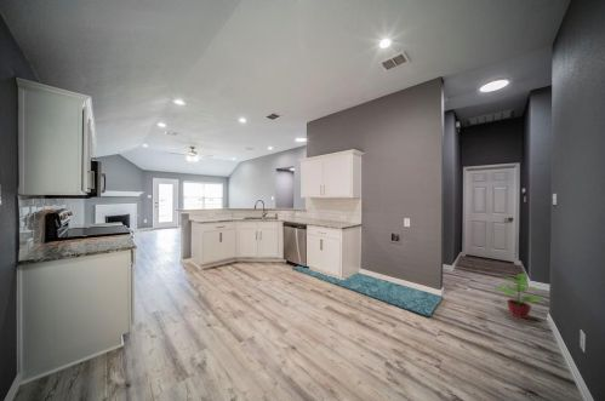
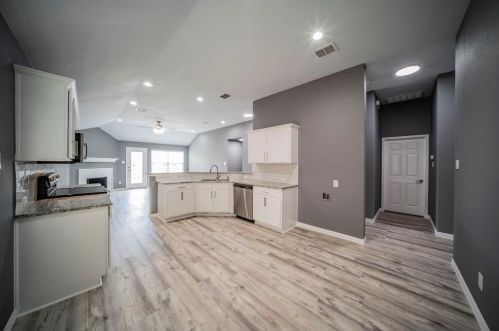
- rug (354, 280)
- potted plant (519, 293)
